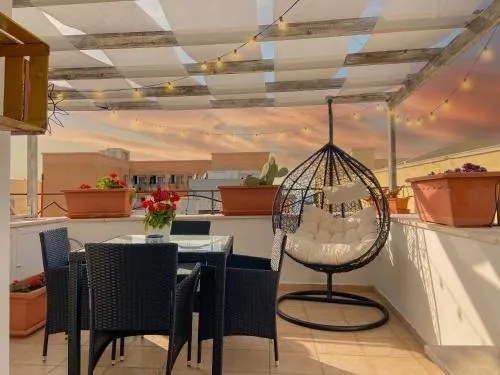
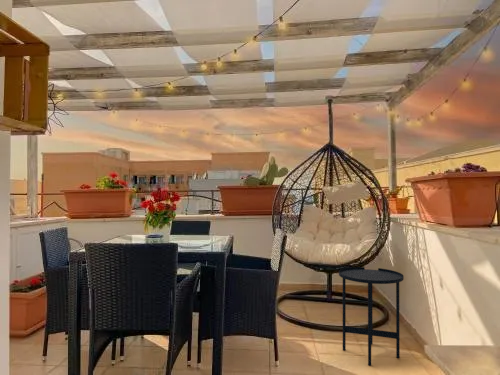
+ side table (370, 313)
